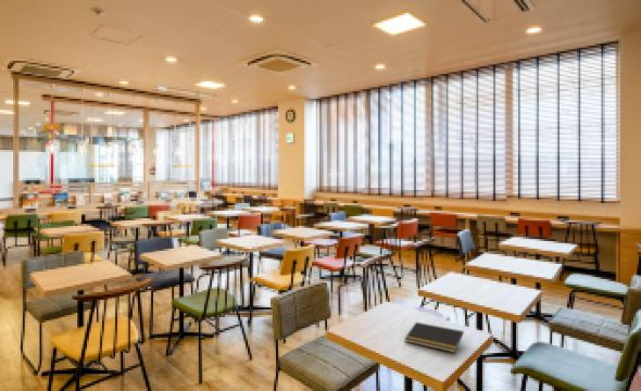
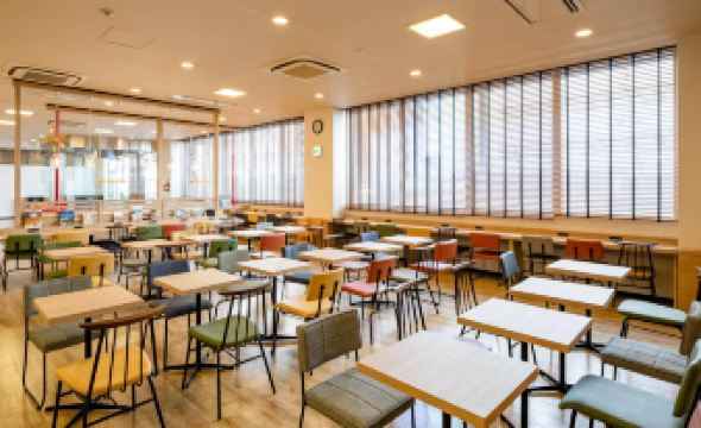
- notepad (433, 336)
